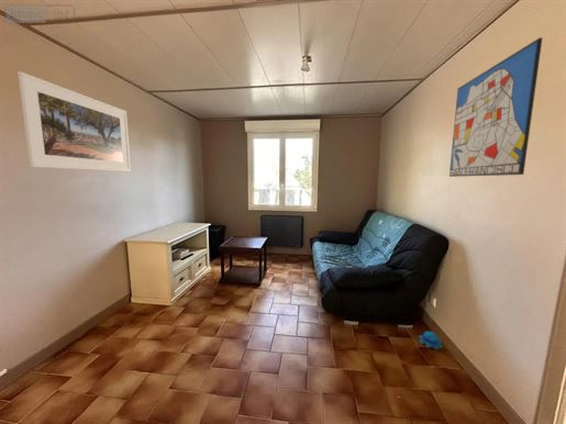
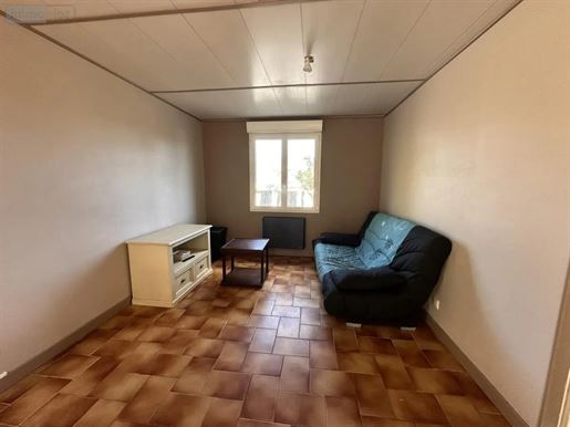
- plush toy (431, 337)
- wall art (484, 123)
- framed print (87, 133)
